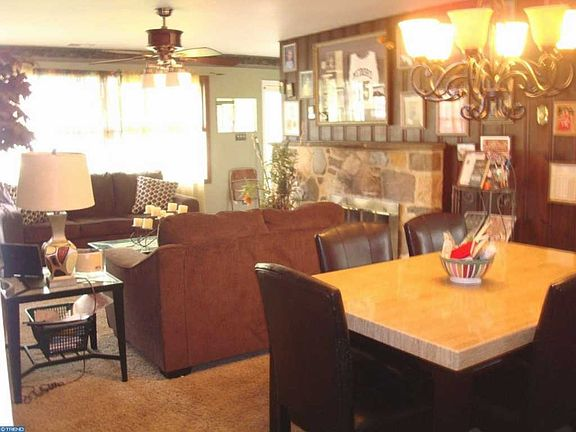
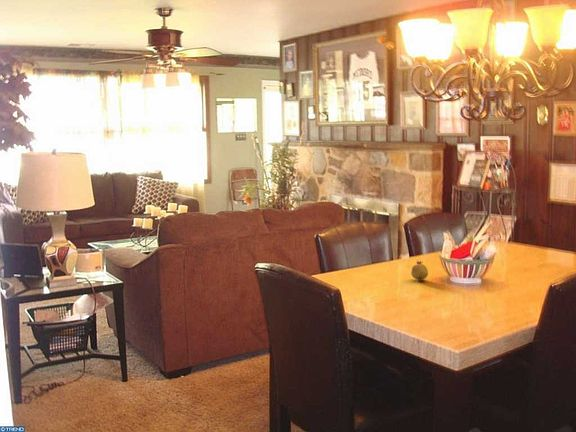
+ fruit (419, 270)
